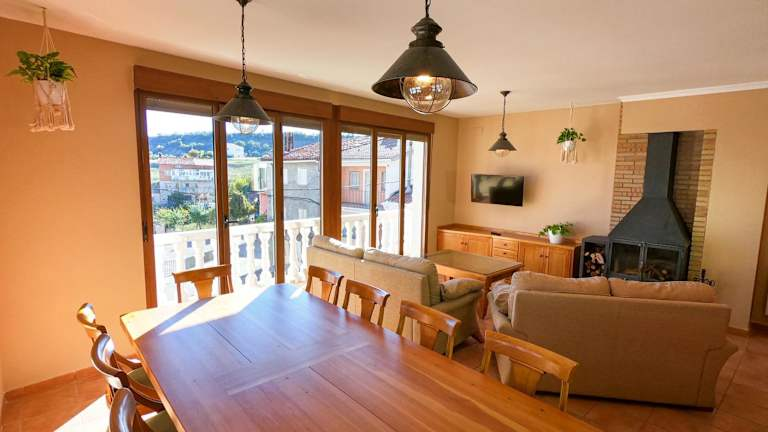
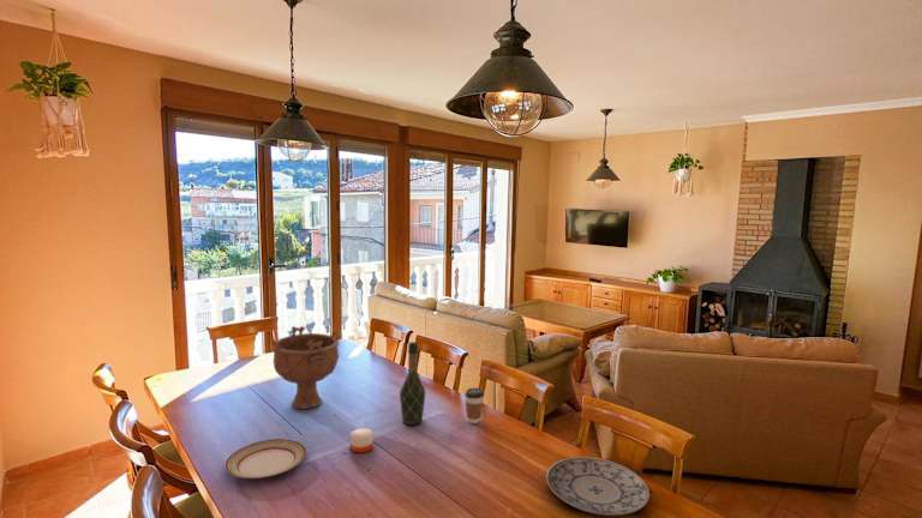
+ wine bottle (412, 381)
+ plate (595, 487)
+ decorative bowl (306, 367)
+ candle (361, 432)
+ coffee cup (473, 405)
+ plate (267, 459)
